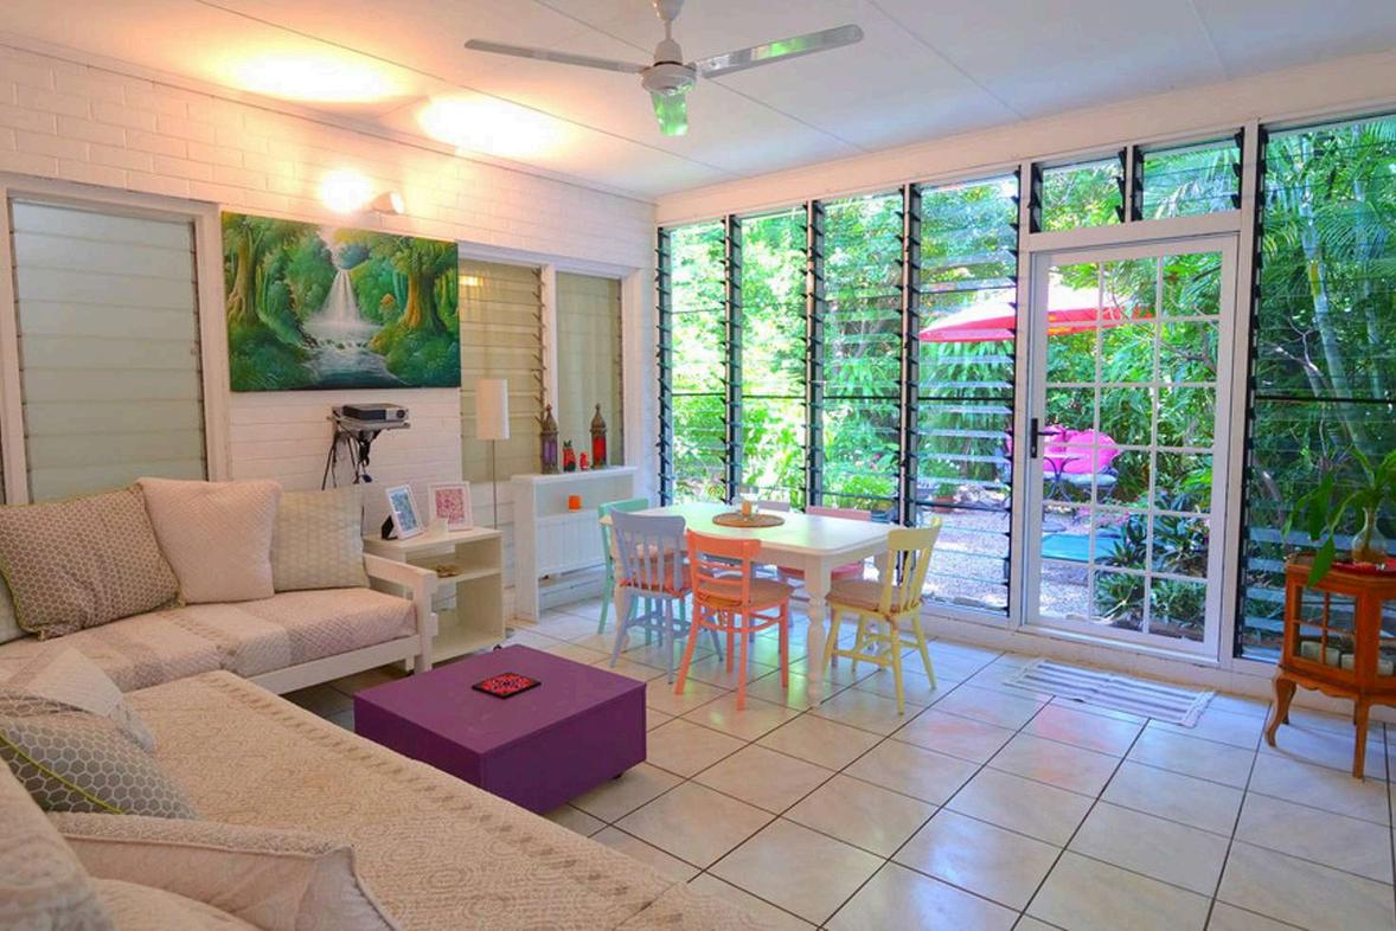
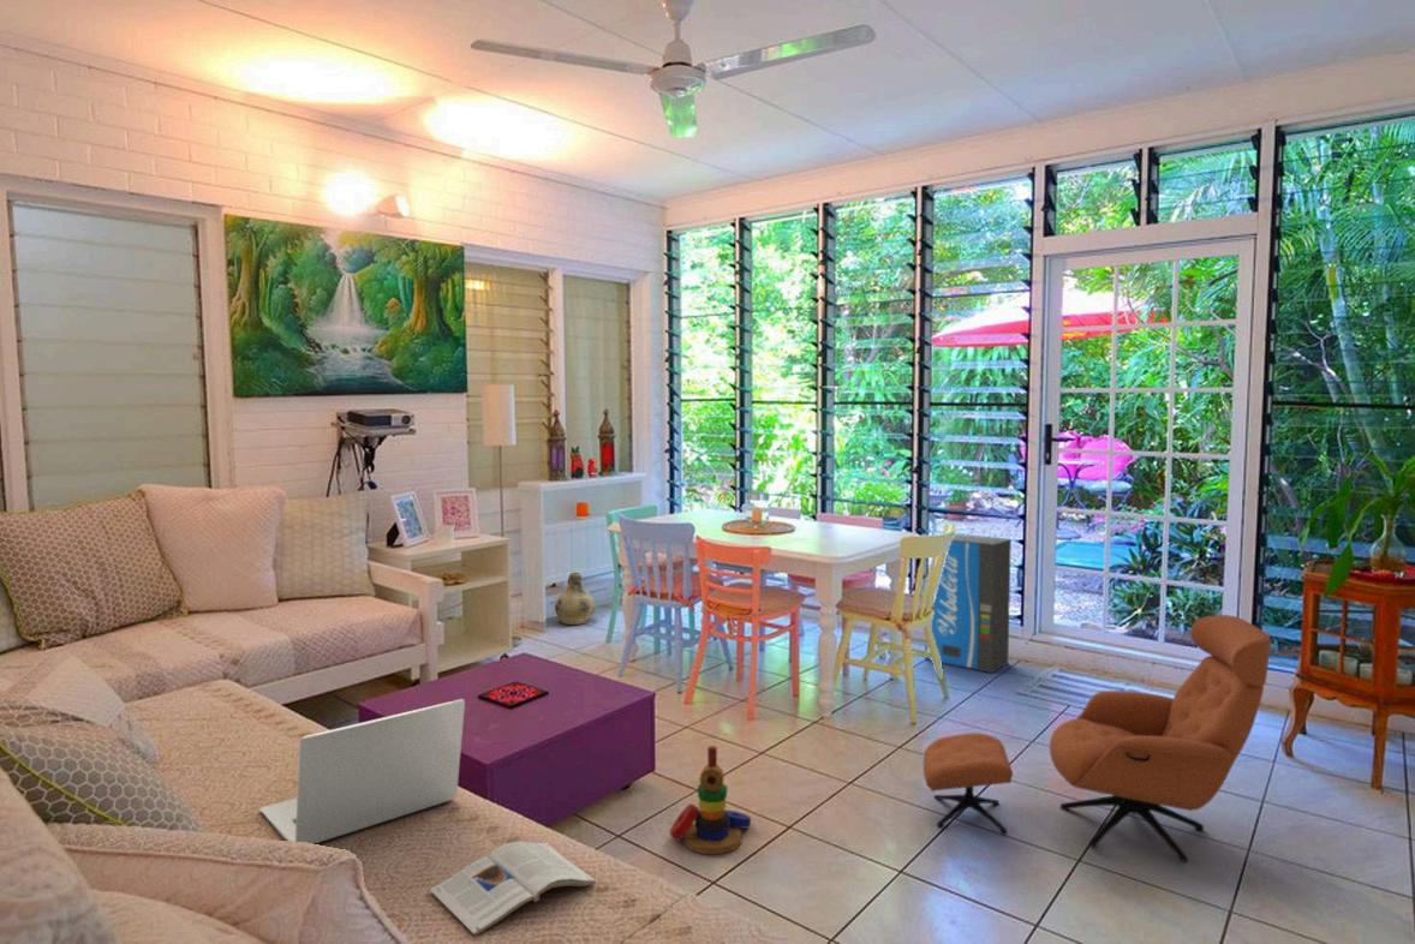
+ laptop (362, 754)
+ air purifier (967, 599)
+ magazine (513, 878)
+ ceramic jug (574, 597)
+ stacking toy (710, 790)
+ lounge chair (1081, 722)
